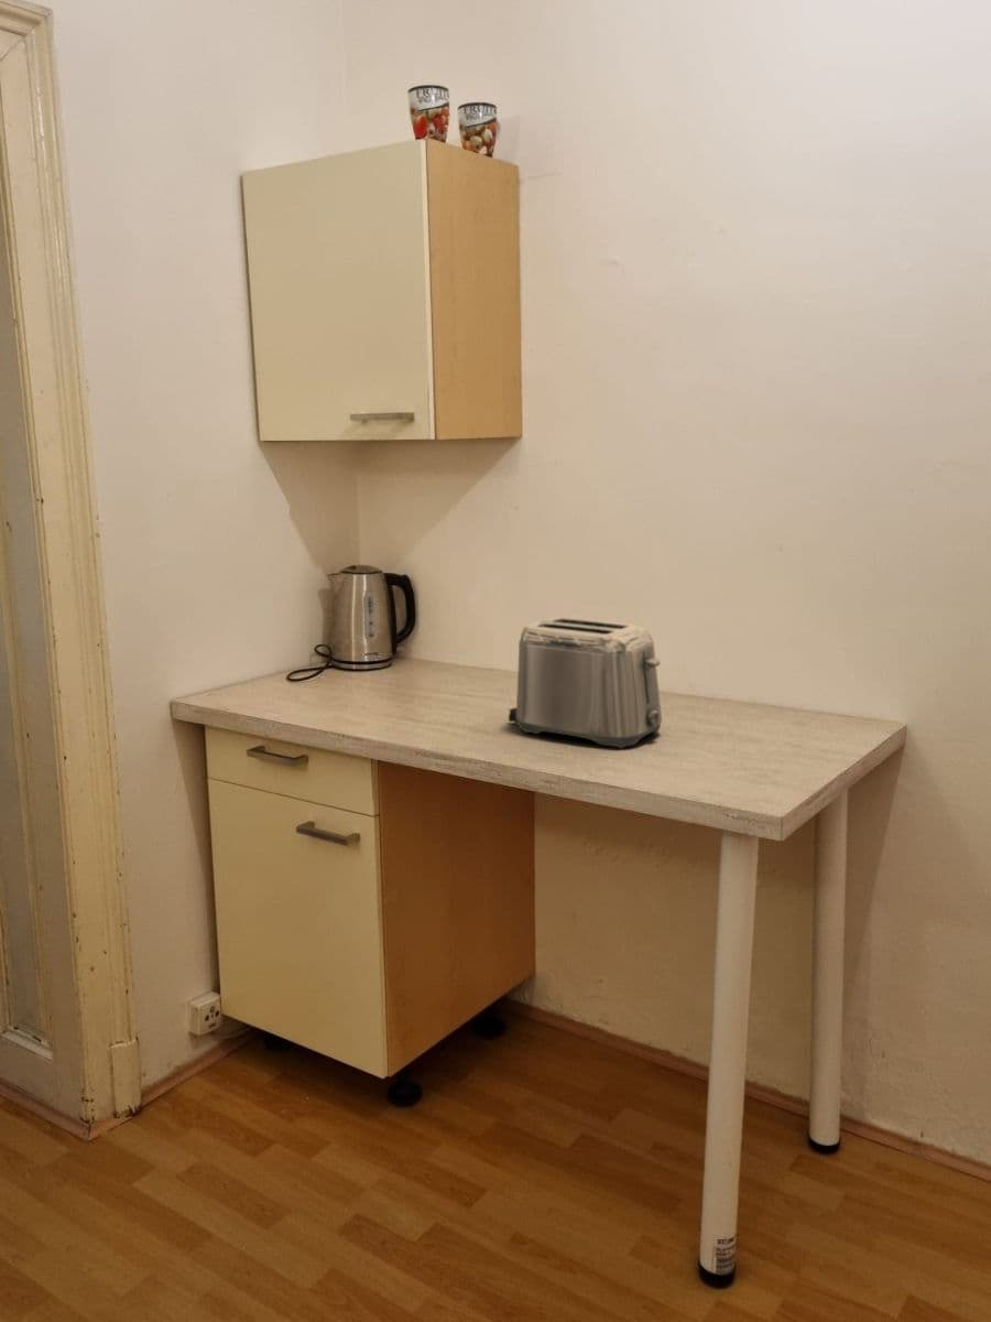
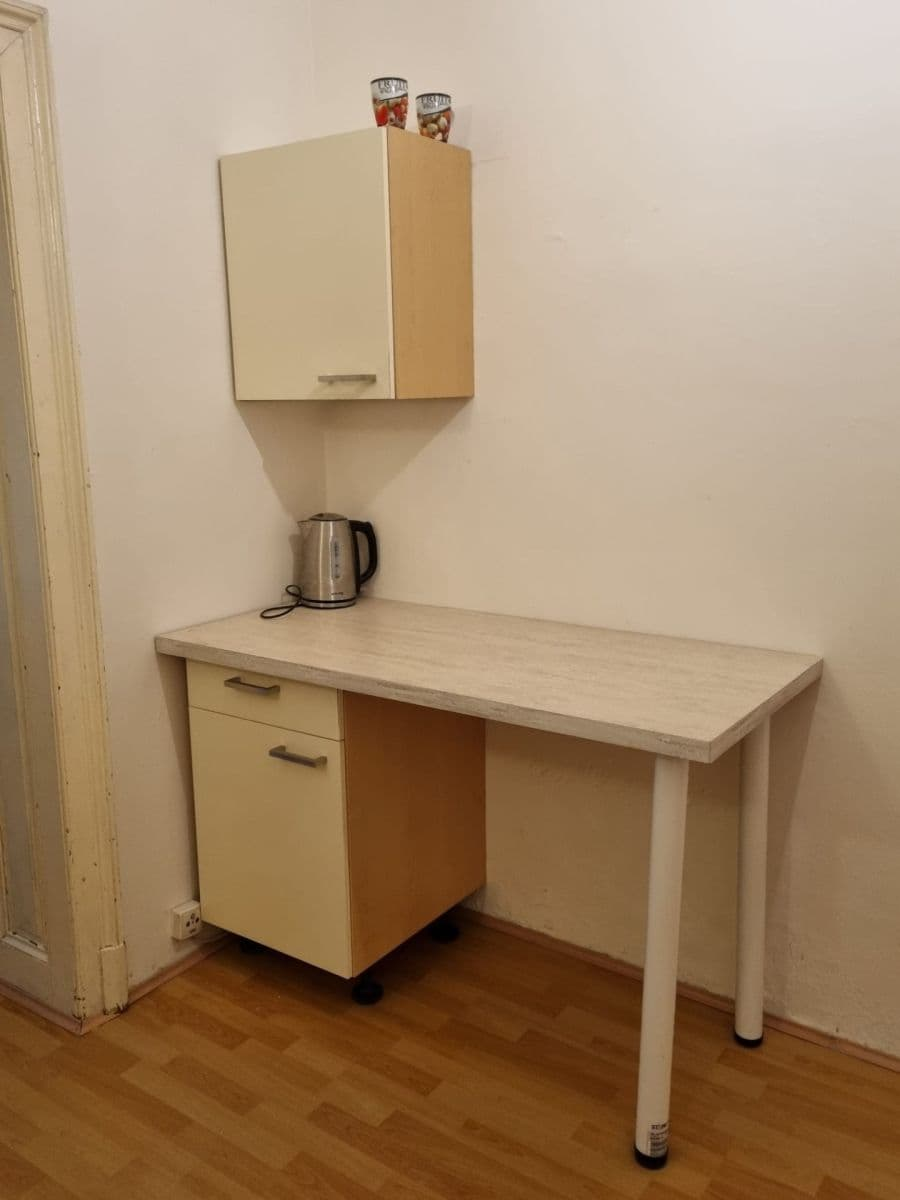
- toaster (581, 678)
